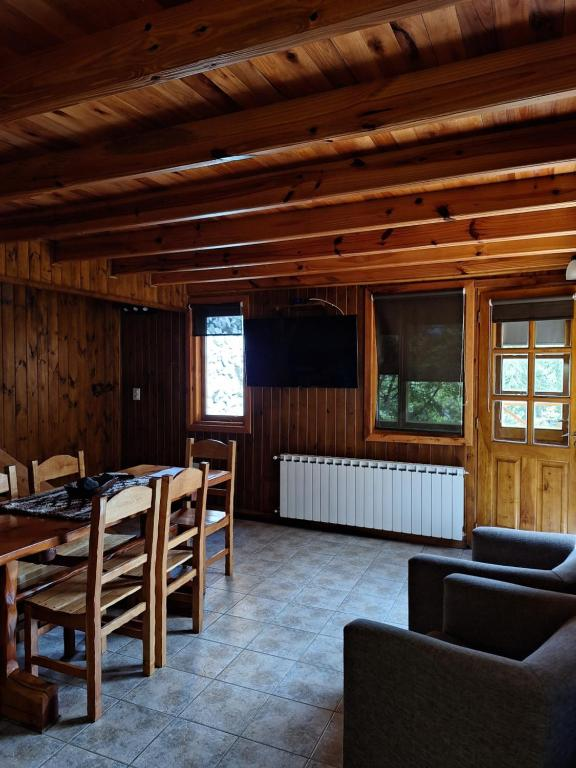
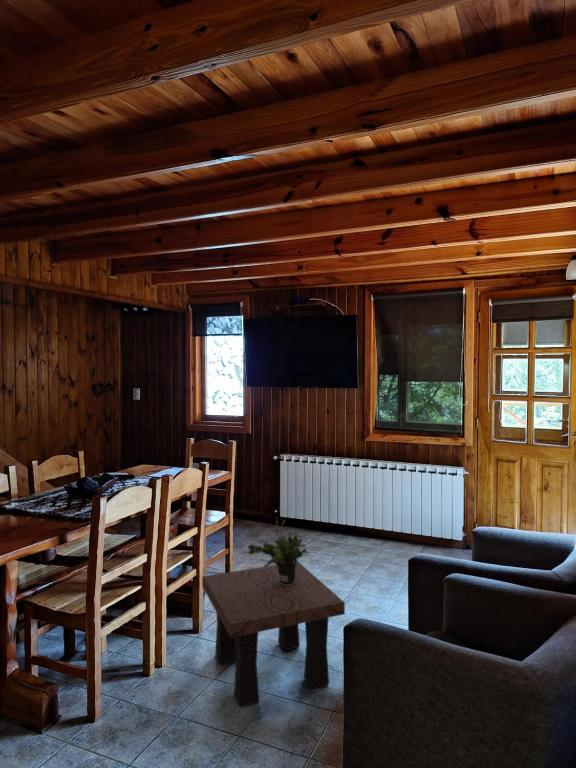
+ side table (269, 629)
+ potted plant (277, 551)
